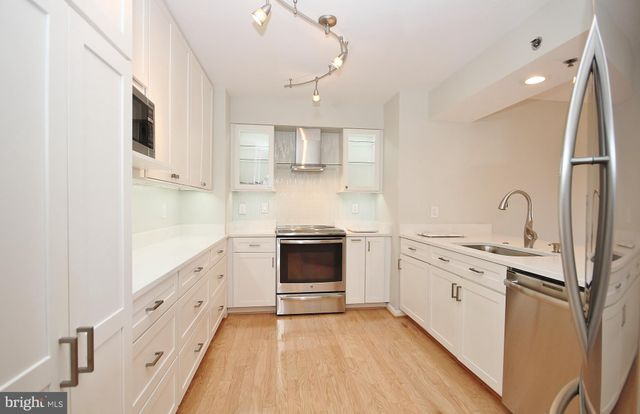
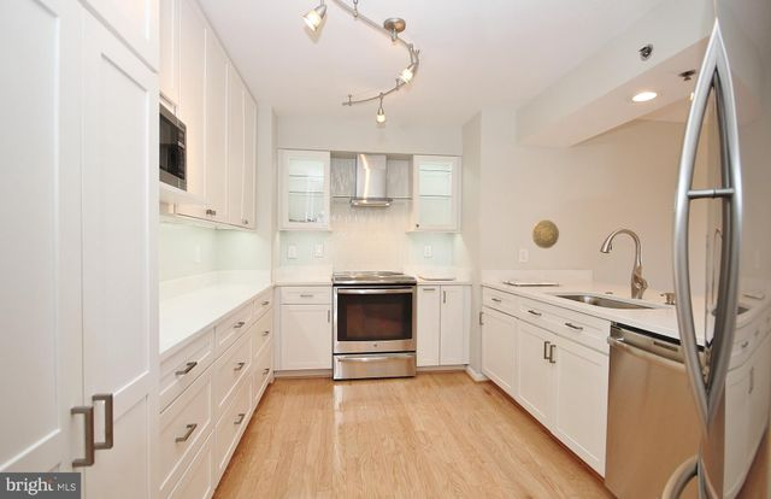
+ decorative plate (546, 234)
